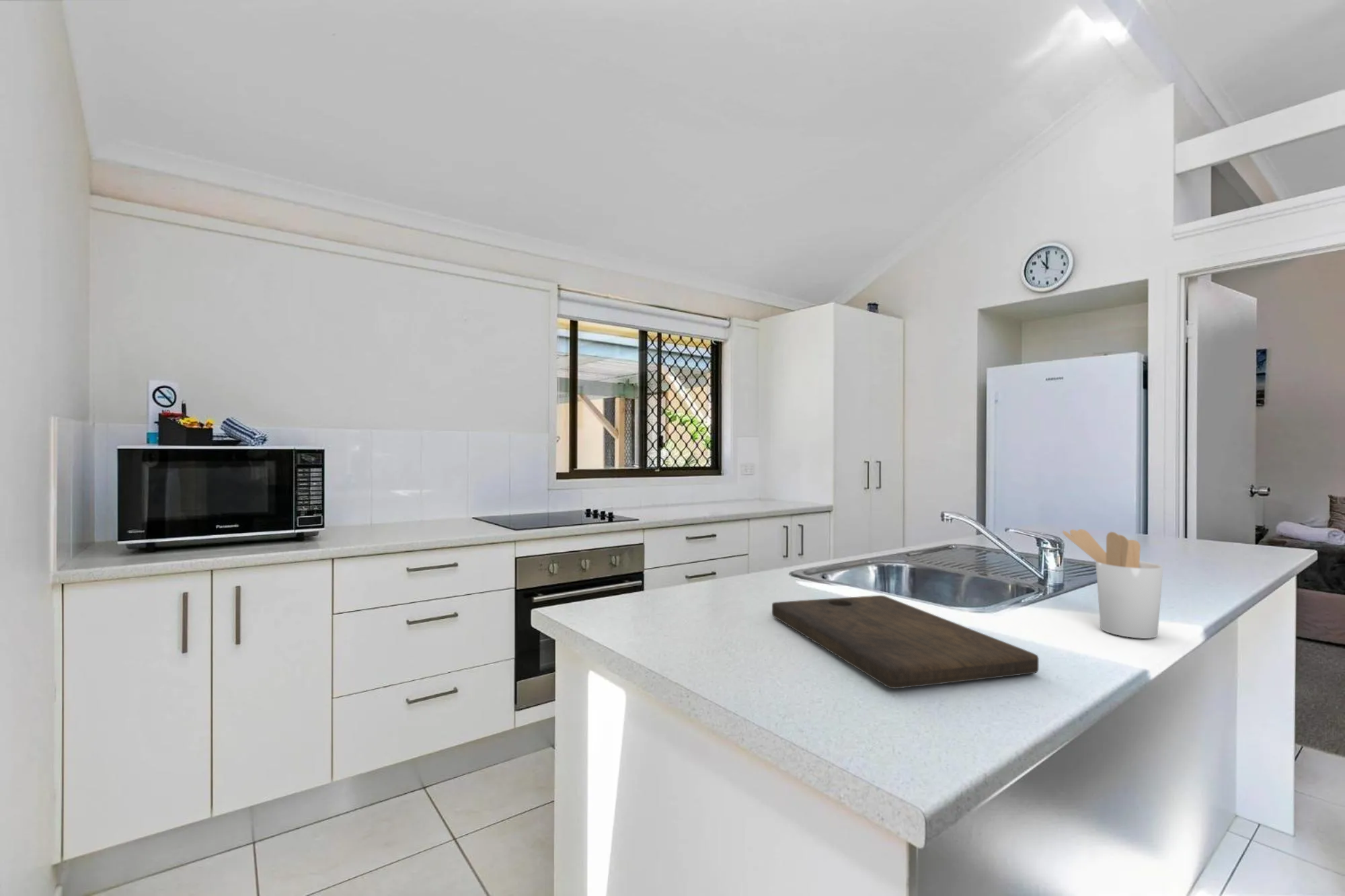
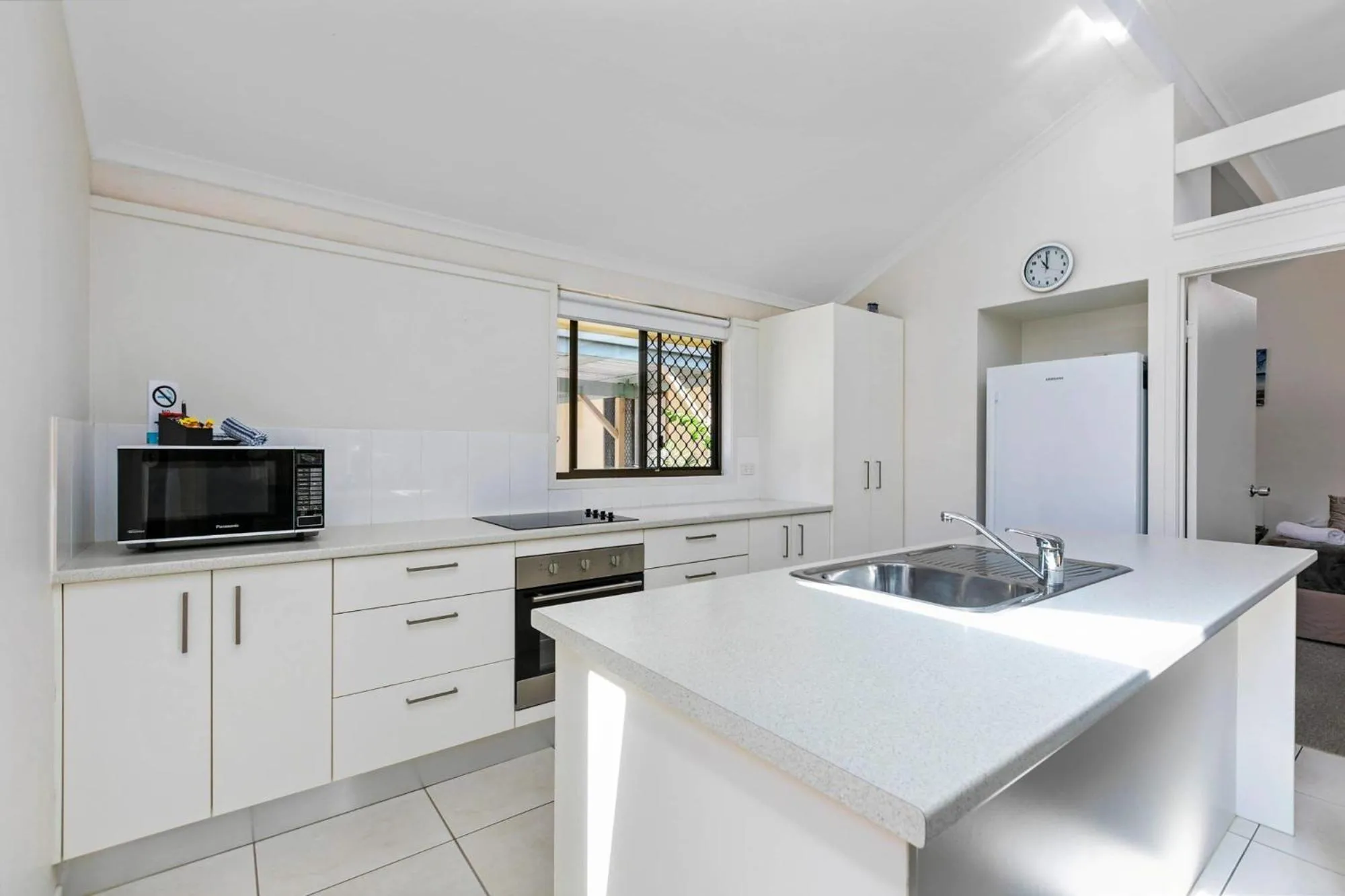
- utensil holder (1111, 578)
- cutting board (886, 633)
